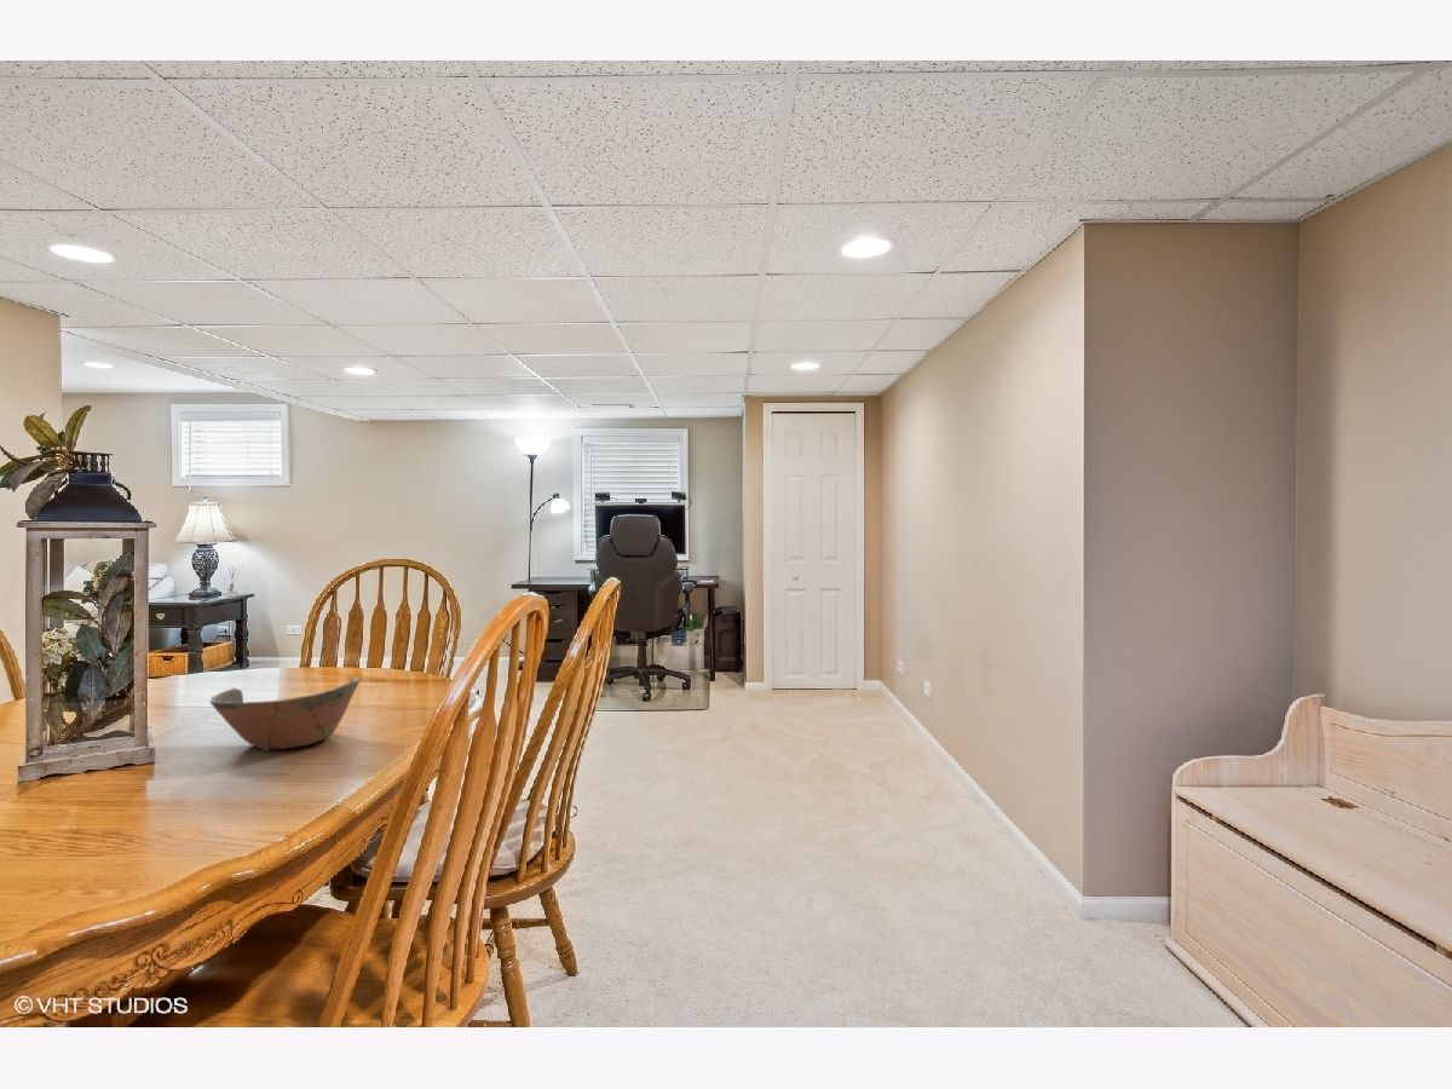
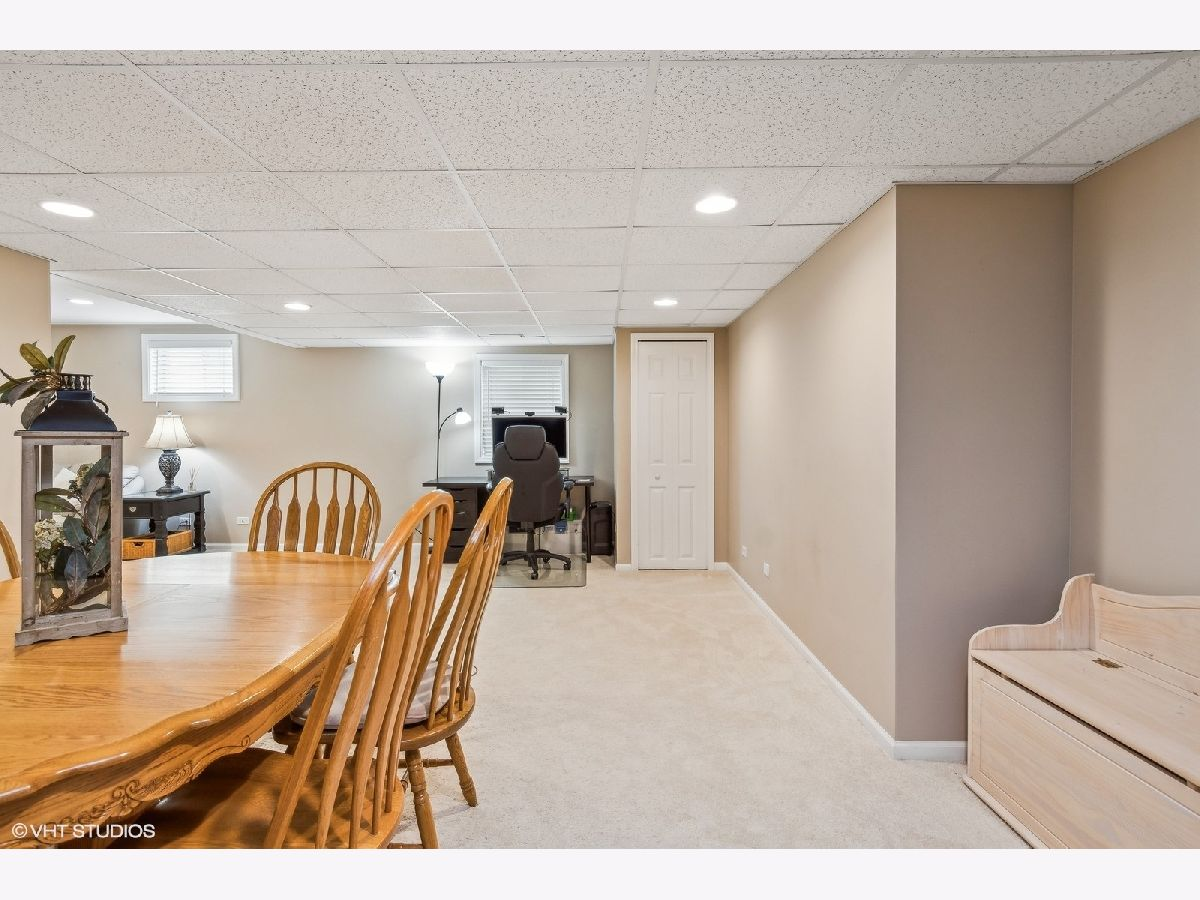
- bowl (286, 714)
